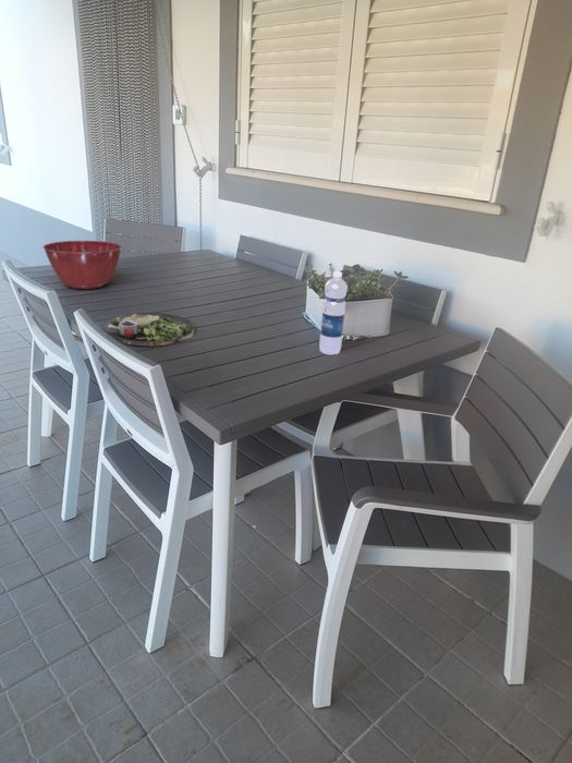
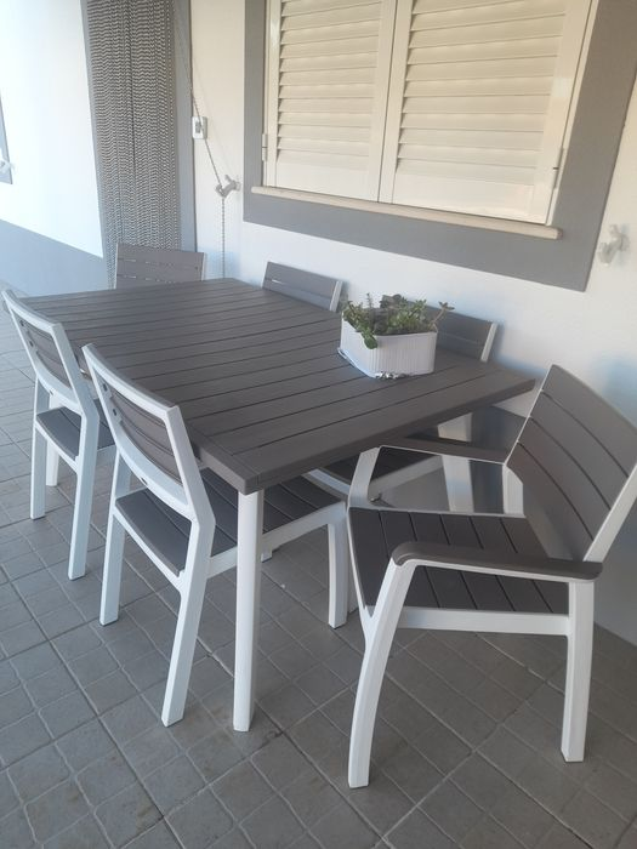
- mixing bowl (84, 265)
- water bottle (333, 313)
- dinner plate (149, 322)
